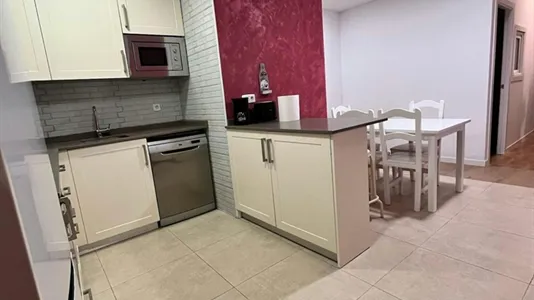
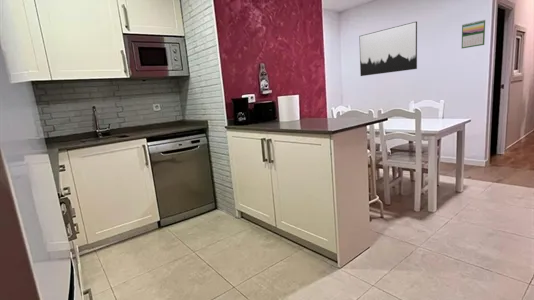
+ calendar (473, 34)
+ wall art (386, 51)
